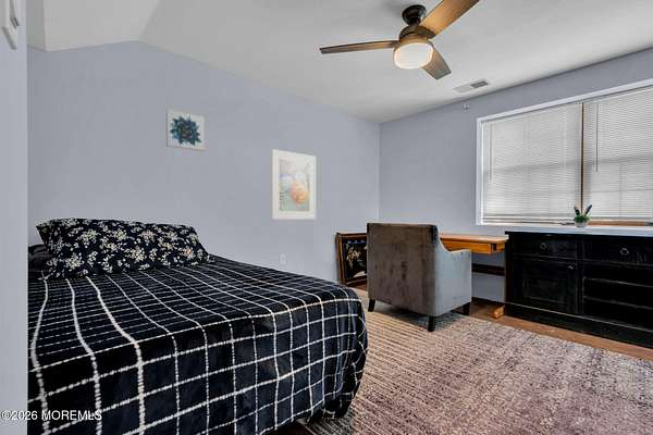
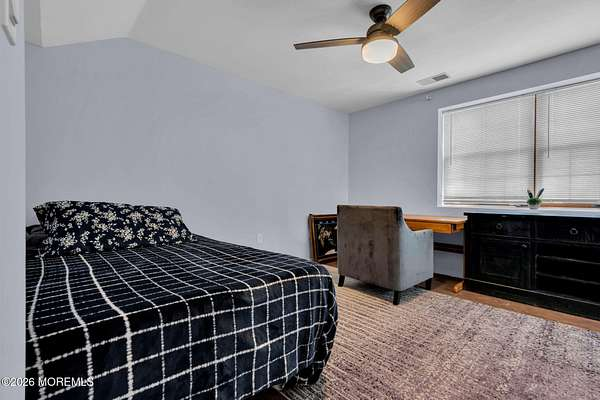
- wall art (185, 130)
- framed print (294, 186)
